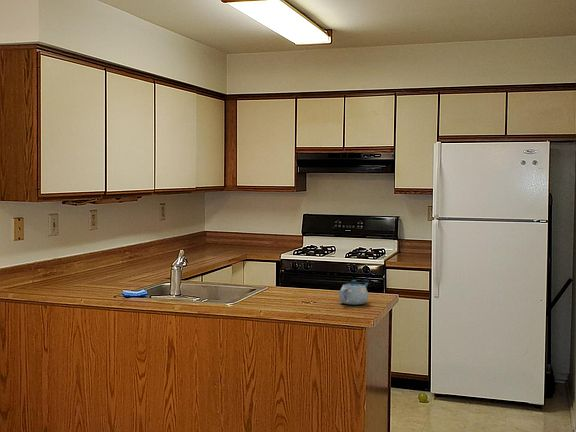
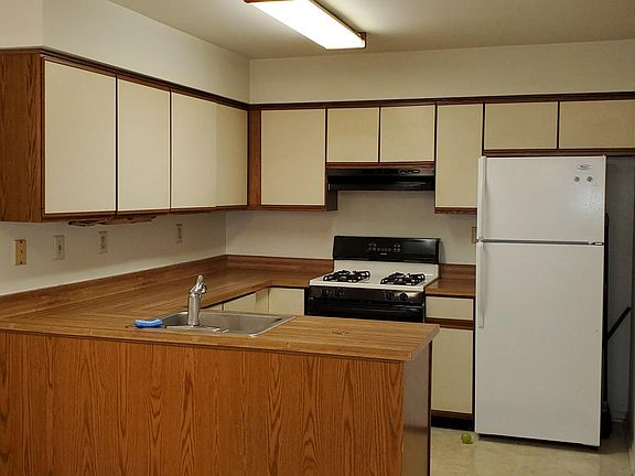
- chinaware (354, 291)
